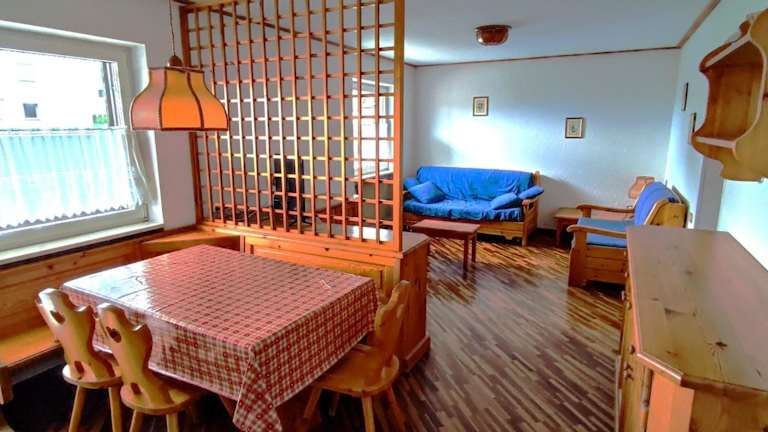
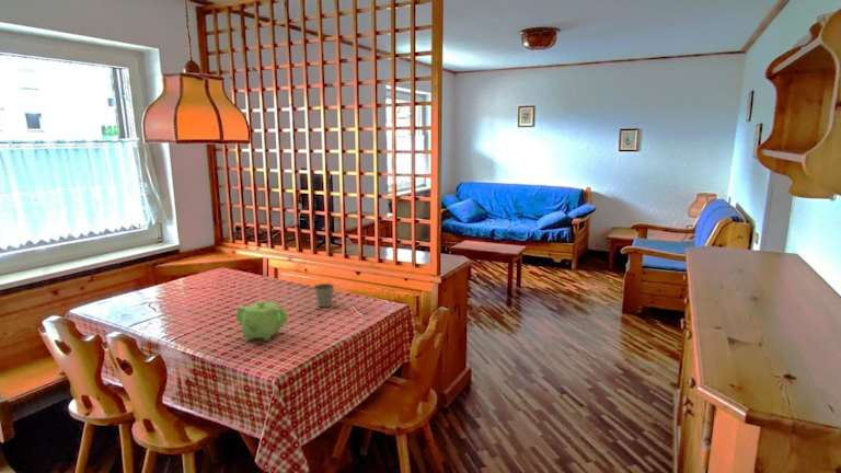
+ teapot (261, 319)
+ flower pot (324, 296)
